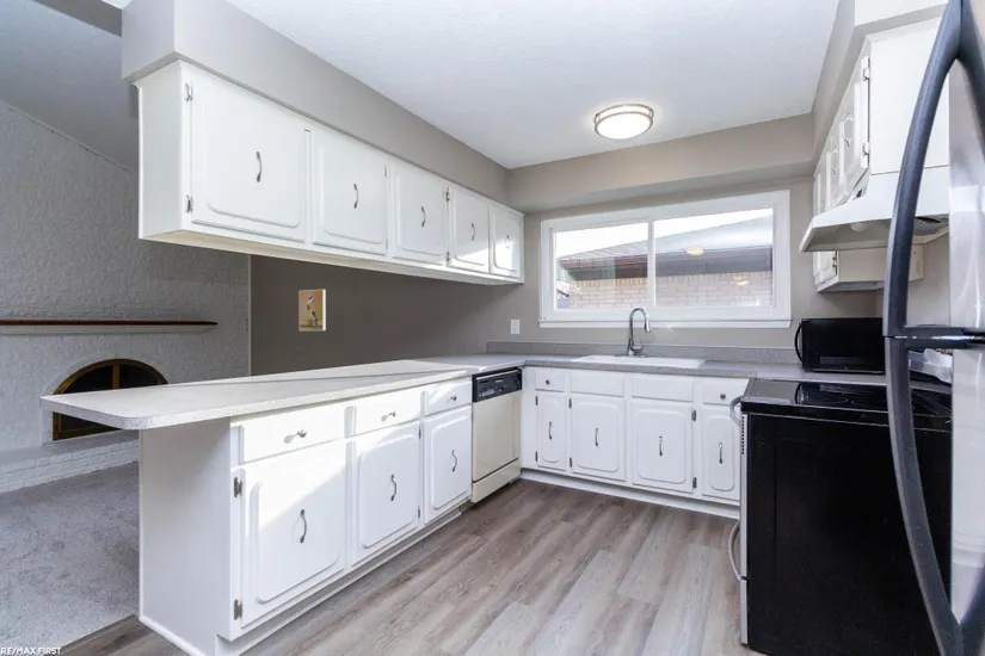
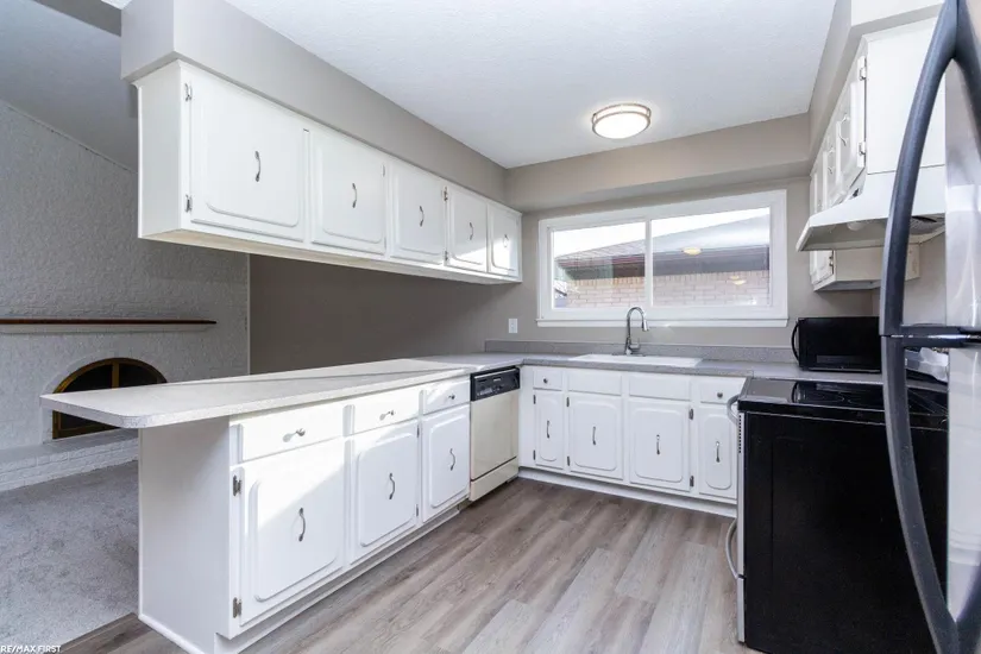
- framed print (312, 310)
